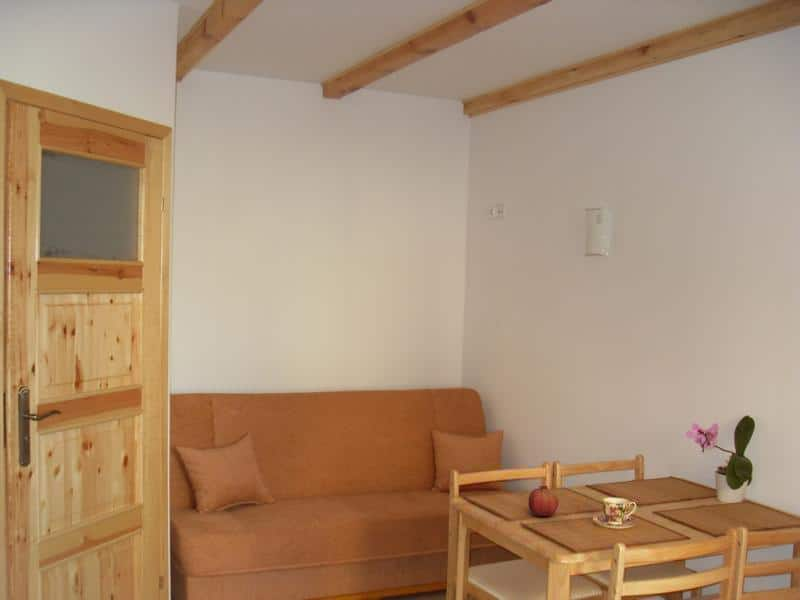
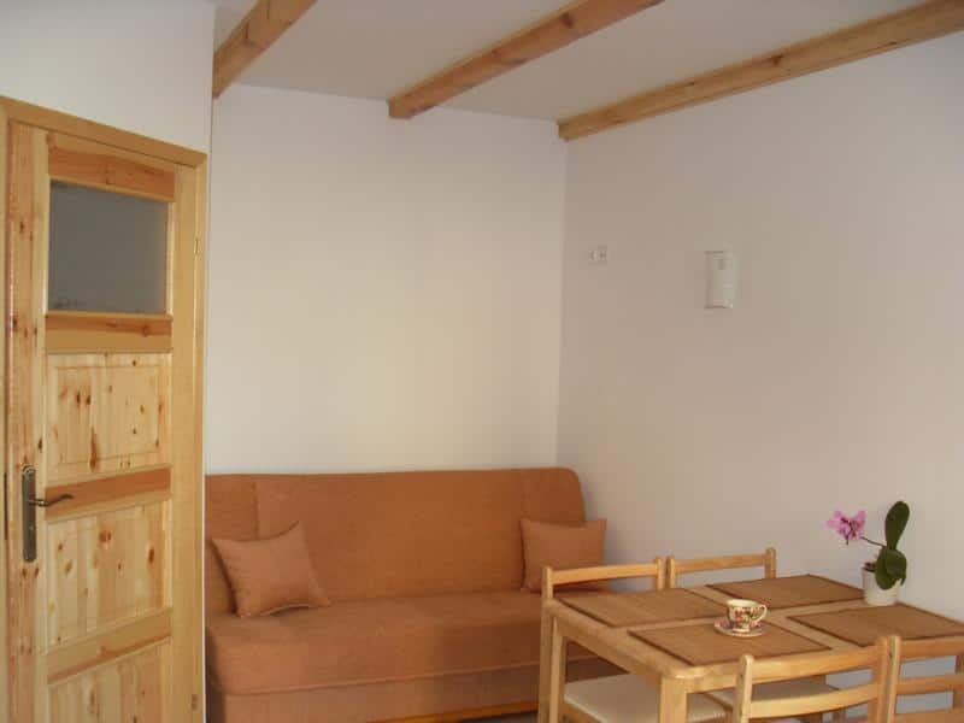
- fruit (542, 500)
